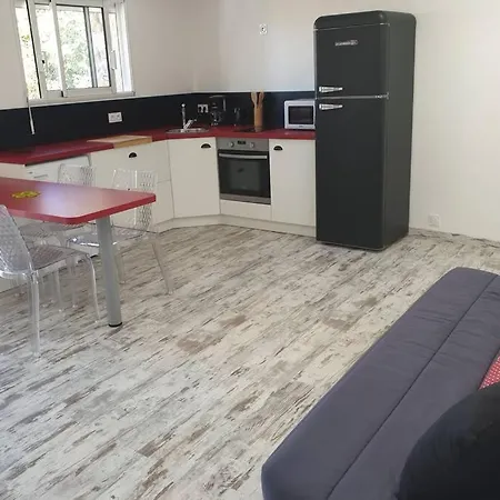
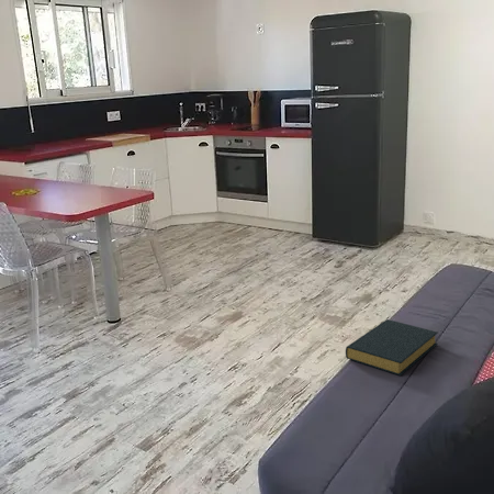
+ hardback book (392, 345)
